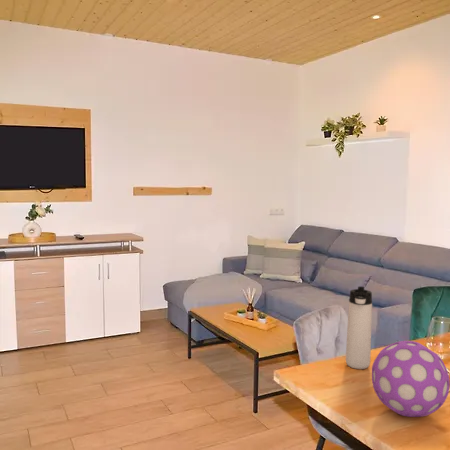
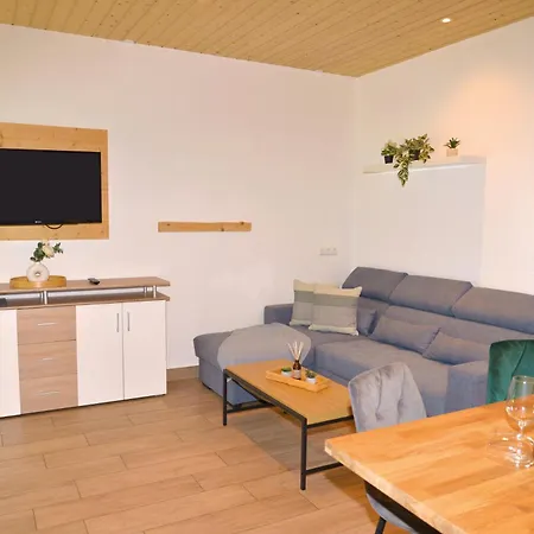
- decorative ball (409, 378)
- thermos bottle (359, 328)
